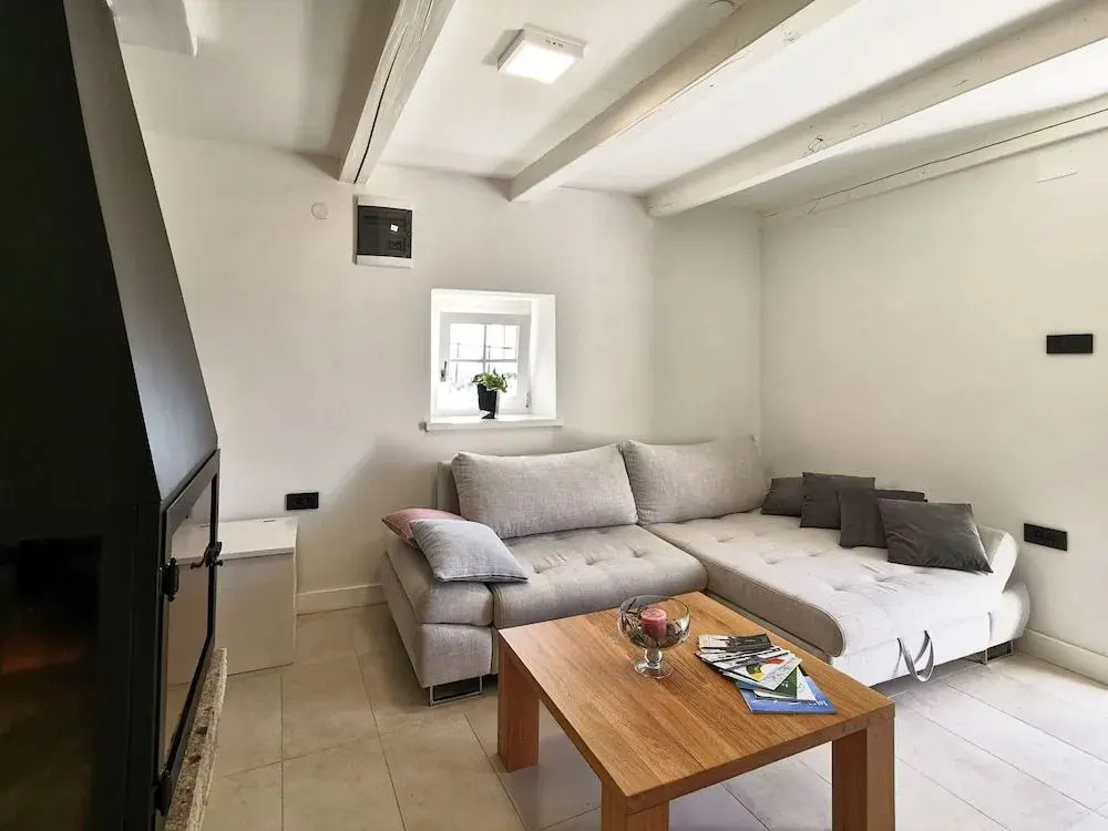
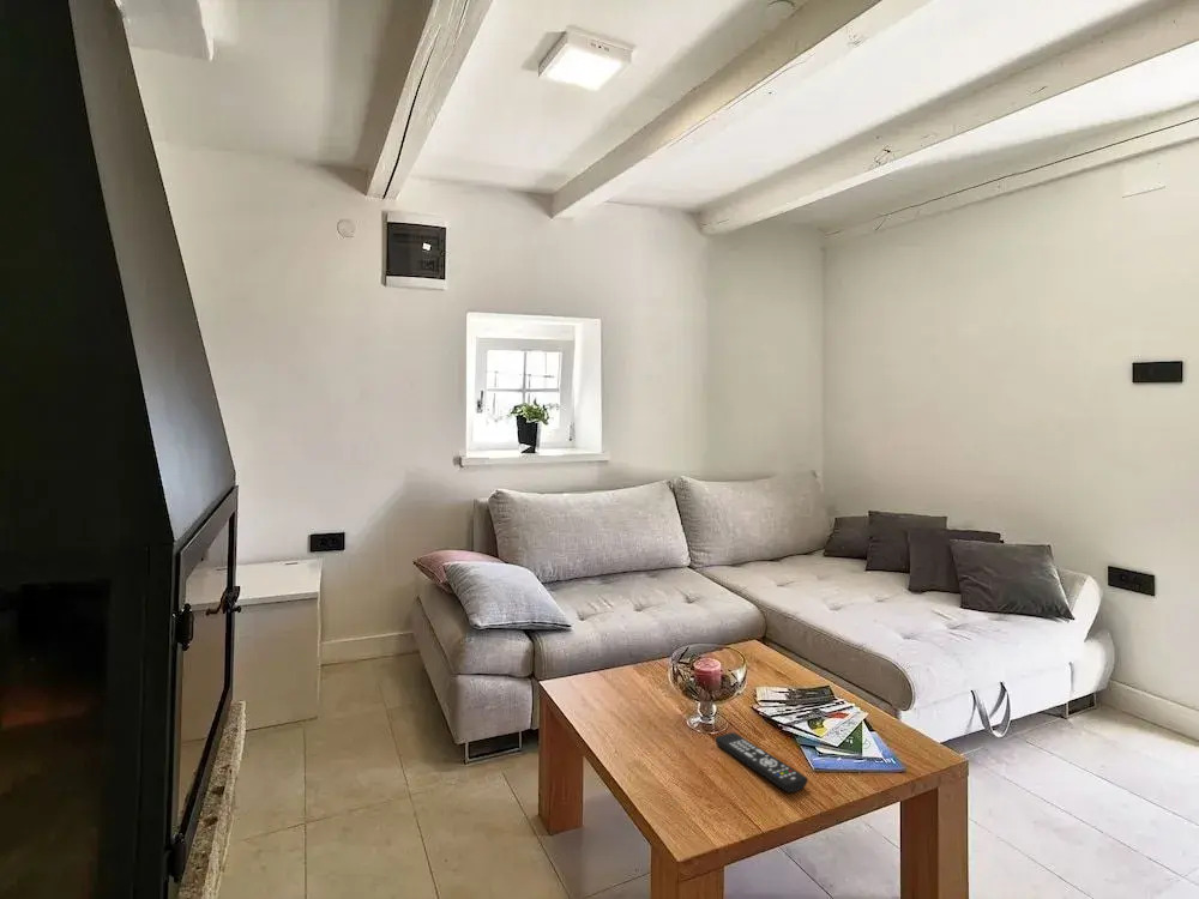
+ remote control (758, 760)
